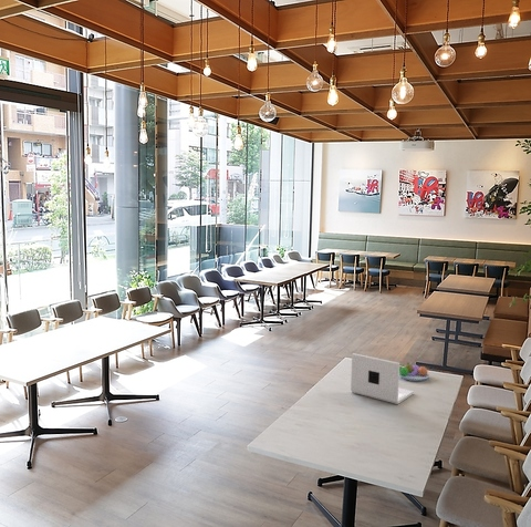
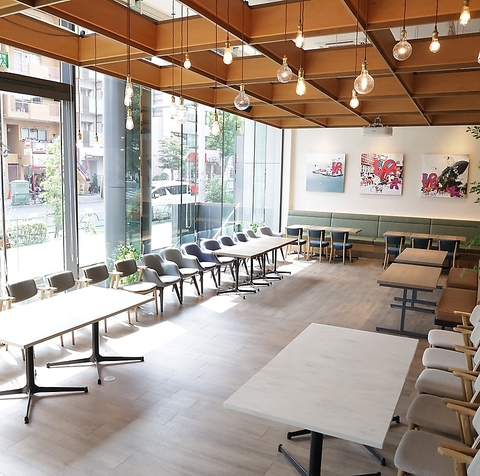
- fruit bowl (412, 371)
- laptop (383, 373)
